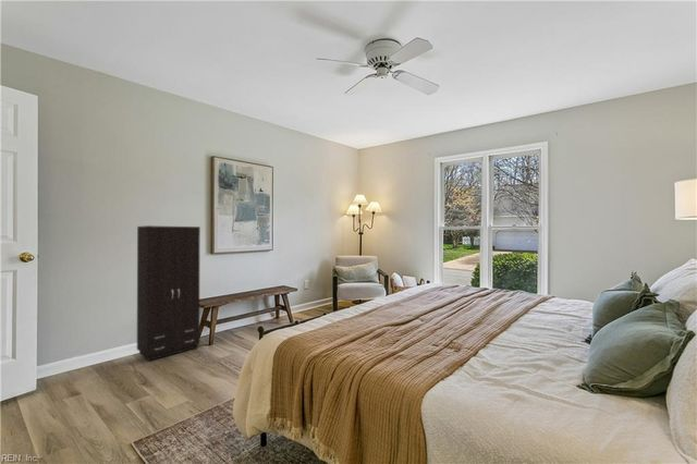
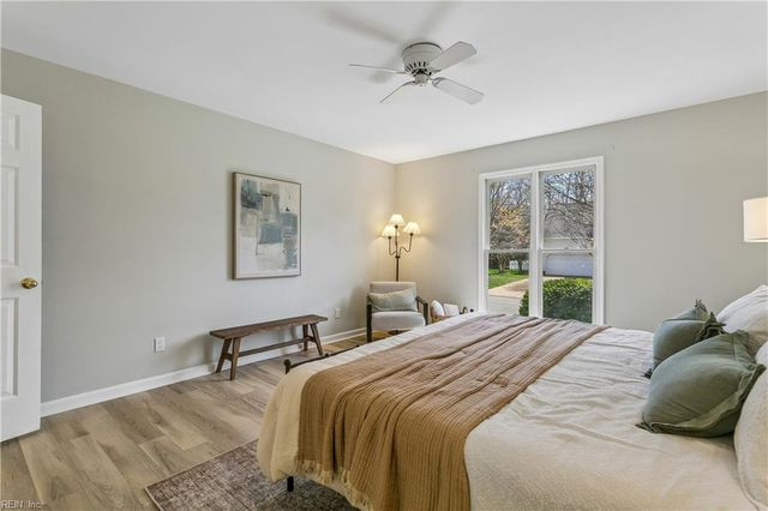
- cabinet (169, 289)
